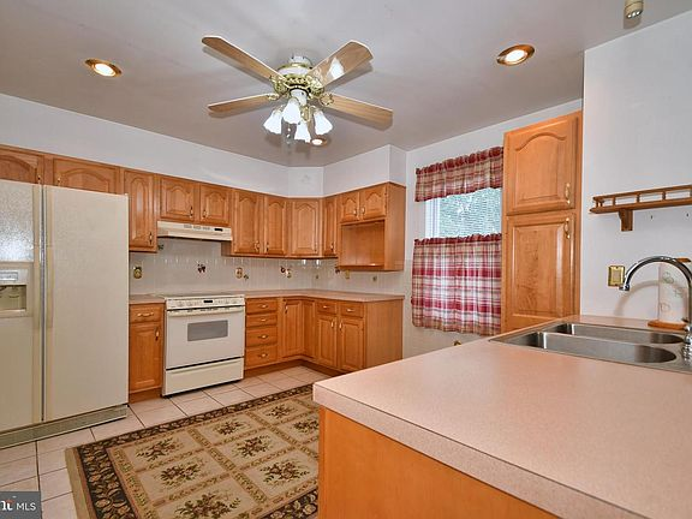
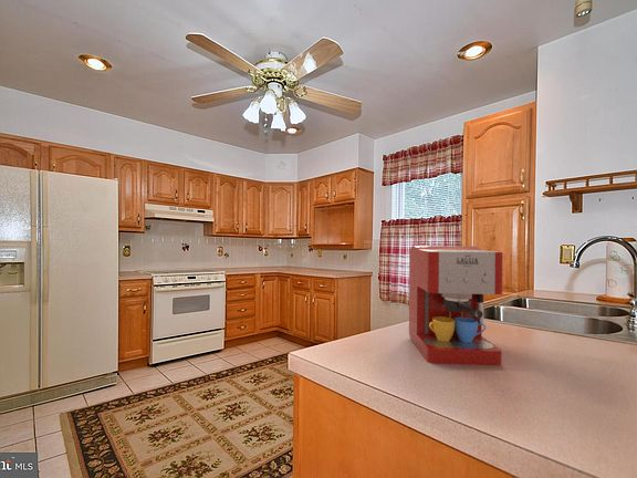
+ coffee maker (449, 297)
